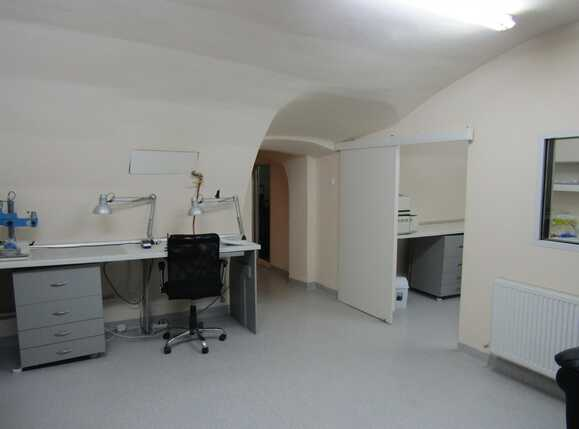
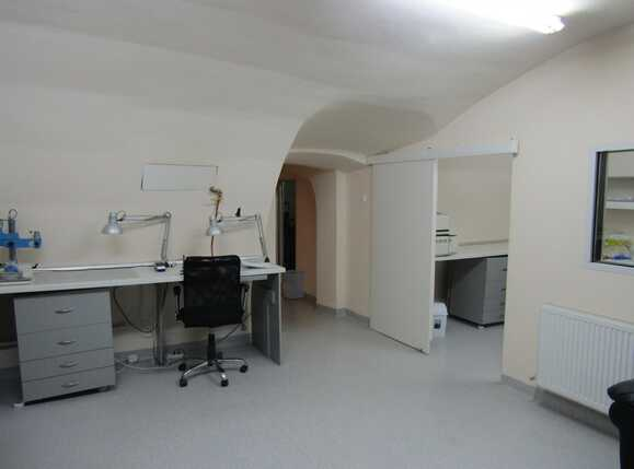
+ waste bin (293, 284)
